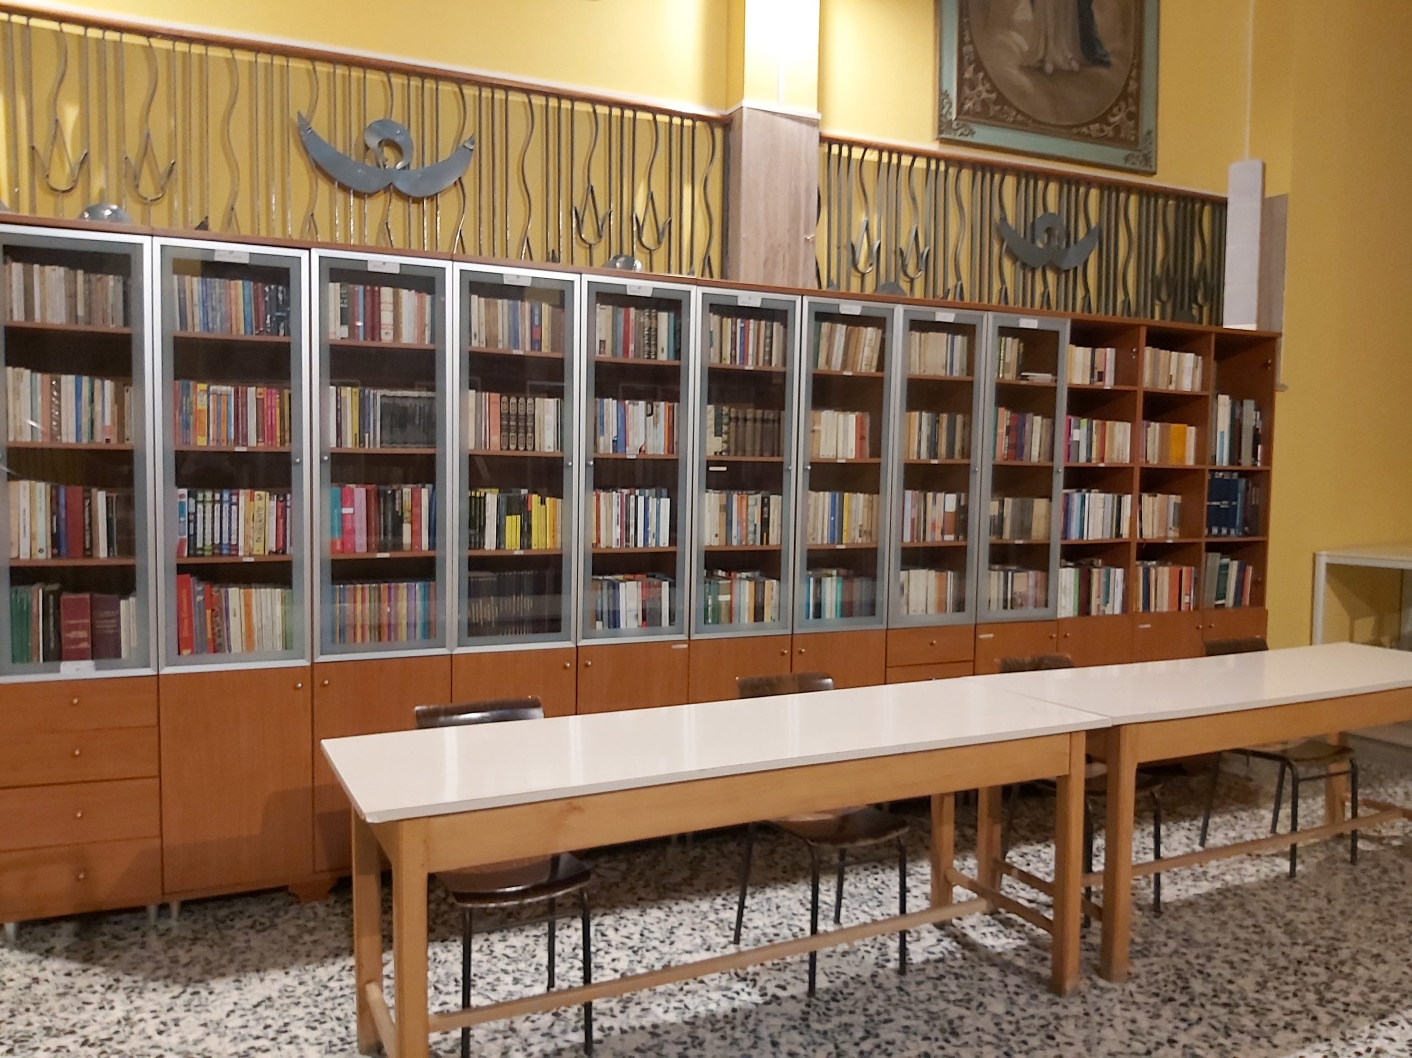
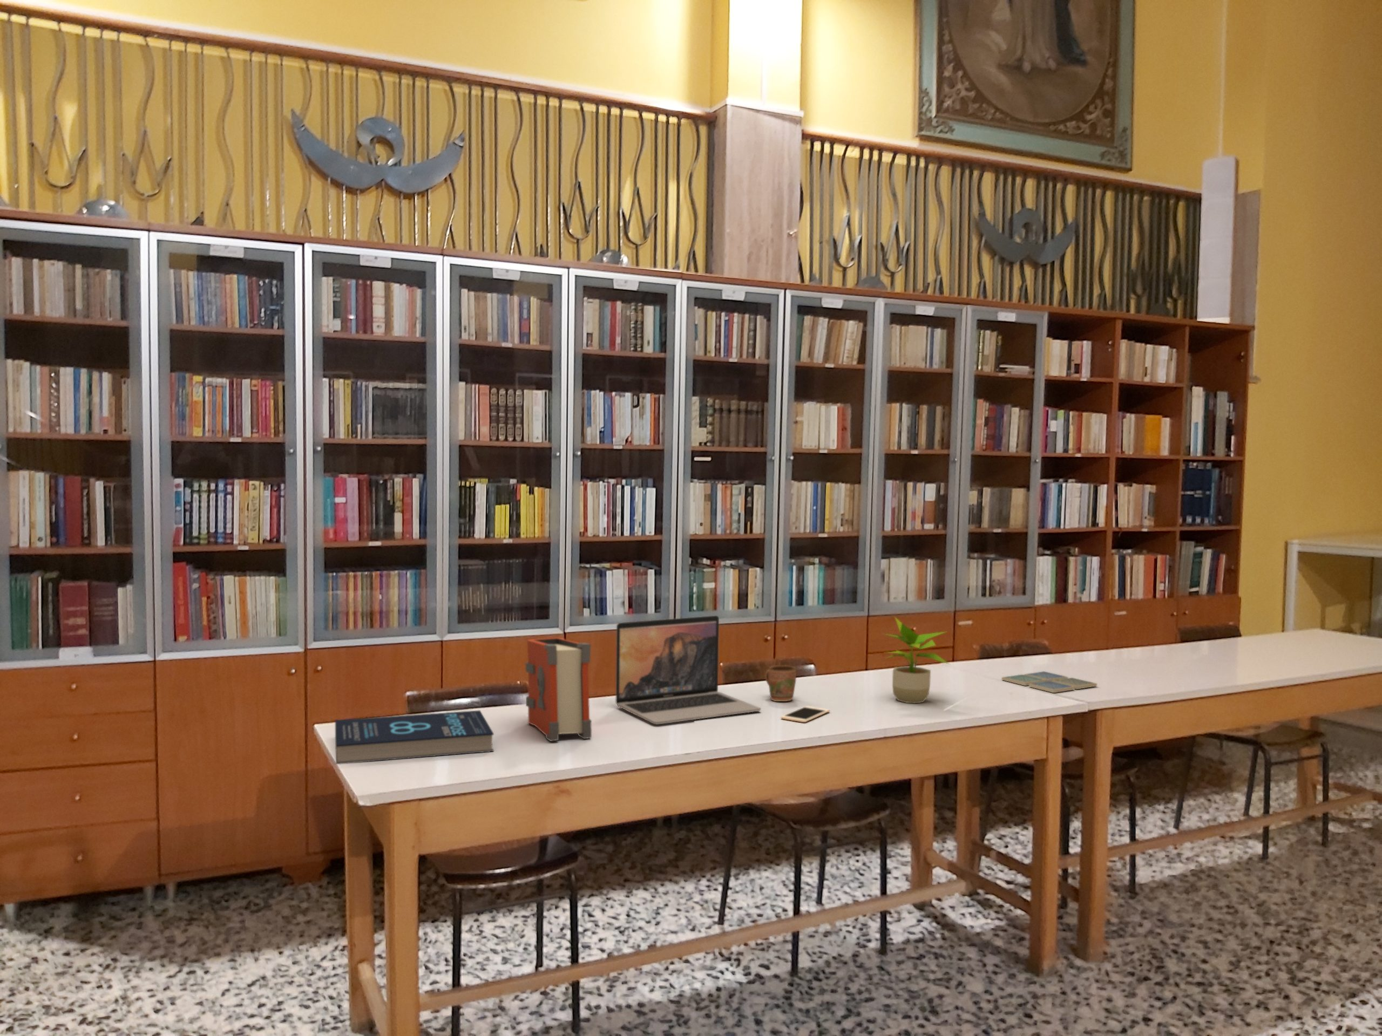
+ book (556, 683)
+ drink coaster (1048, 681)
+ book (412, 735)
+ mug (781, 682)
+ cell phone (805, 714)
+ laptop (689, 667)
+ potted plant (914, 662)
